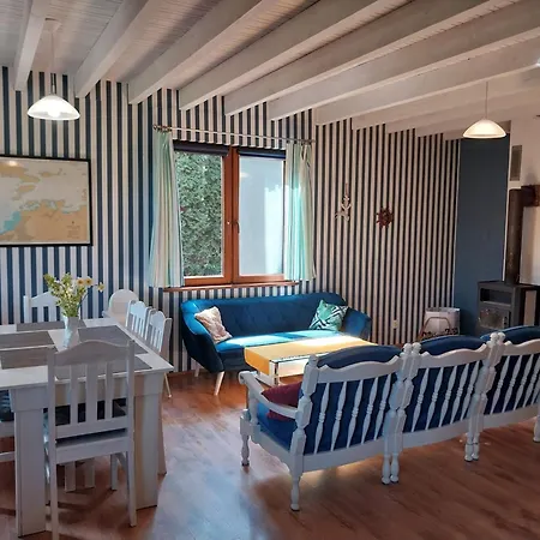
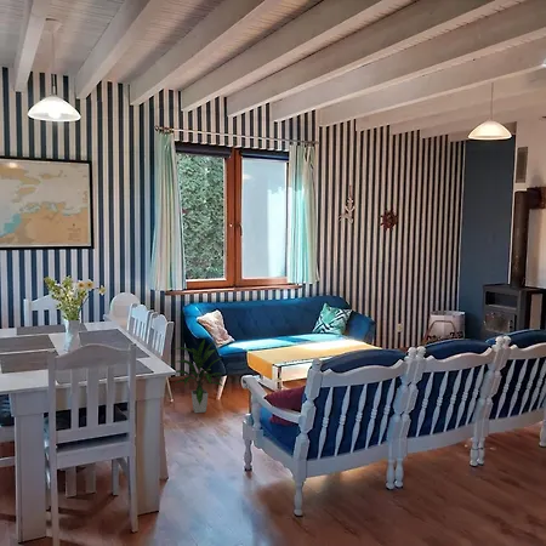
+ indoor plant (198, 375)
